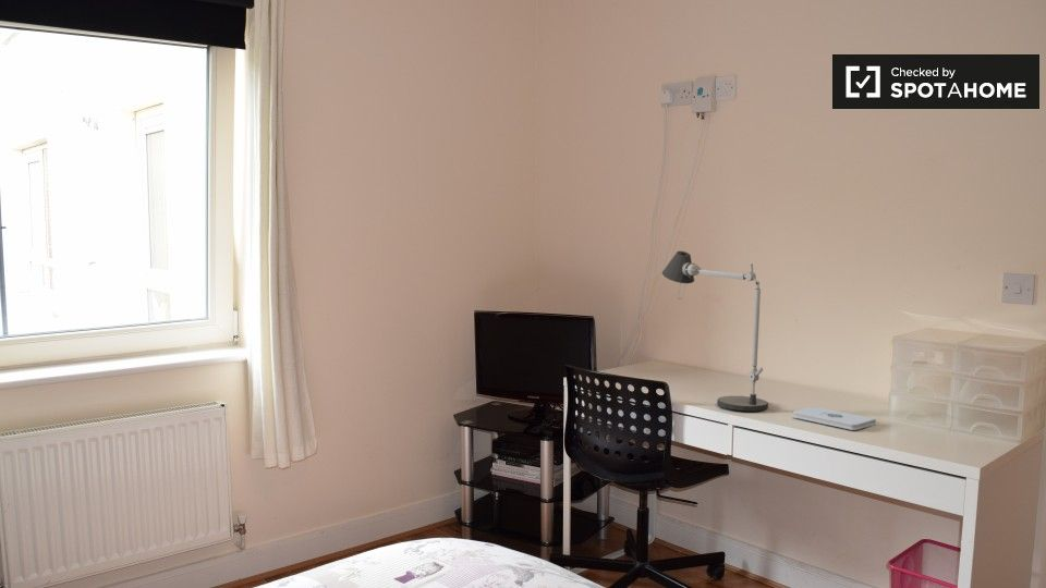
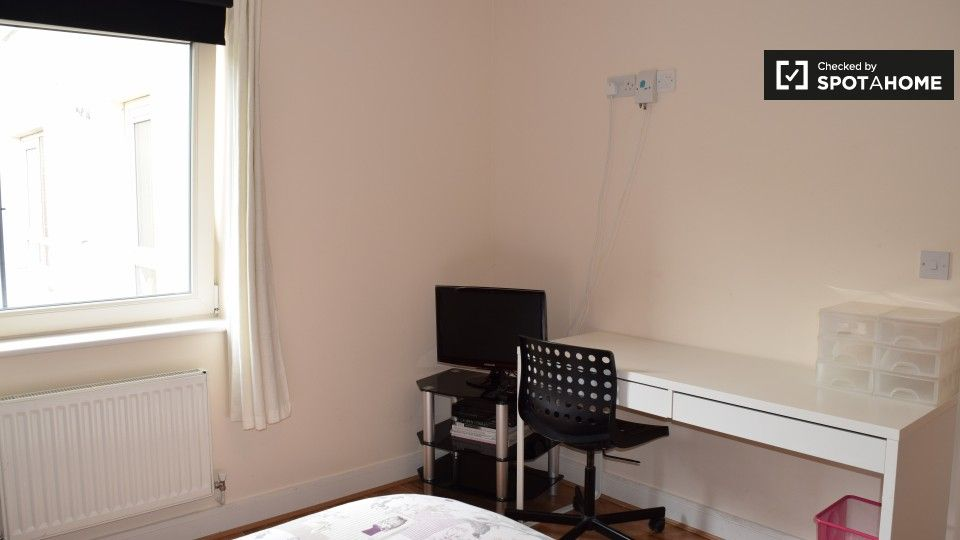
- notepad (832, 417)
- desk lamp (682, 296)
